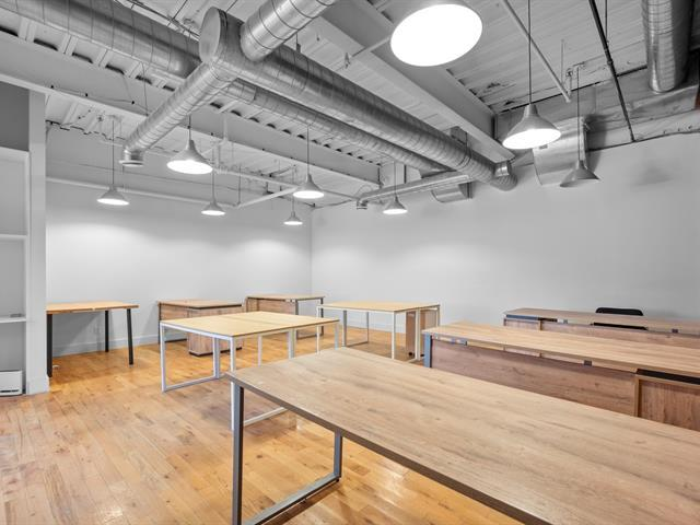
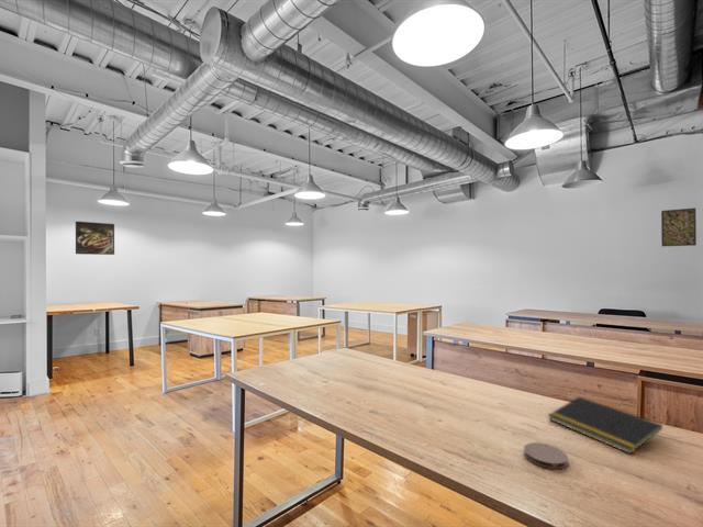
+ coaster (545, 455)
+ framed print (96, 238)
+ notepad (601, 421)
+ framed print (678, 227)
